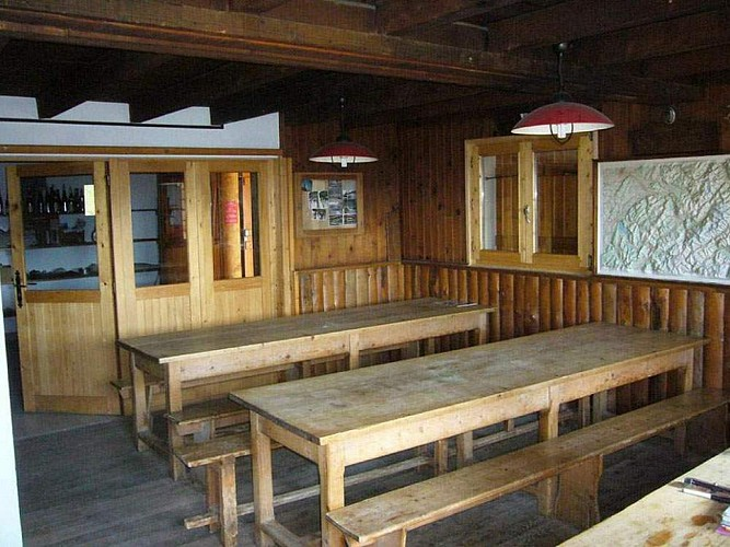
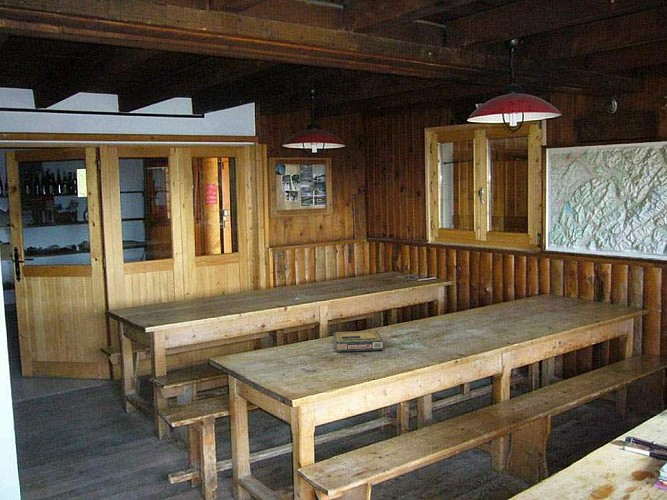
+ video game box (357, 340)
